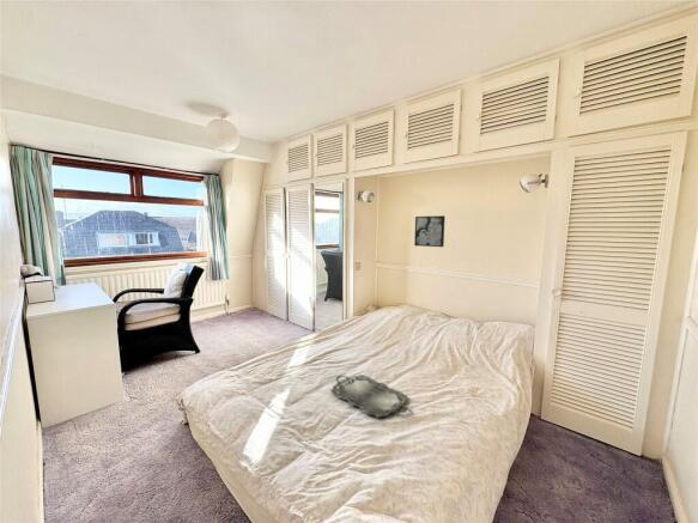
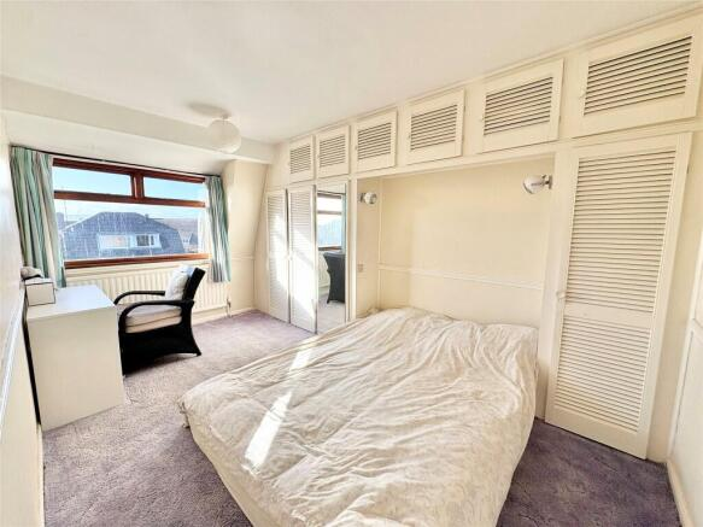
- wall art (429, 231)
- serving tray (368, 394)
